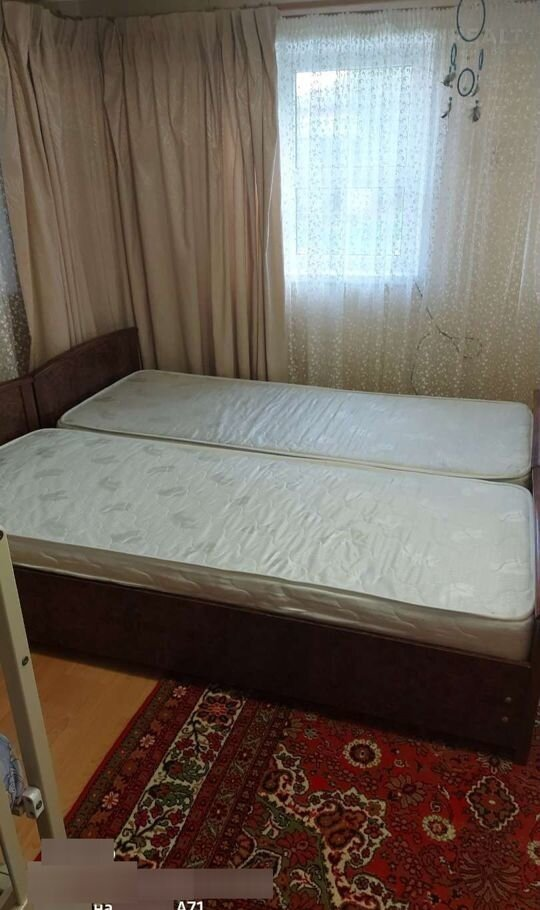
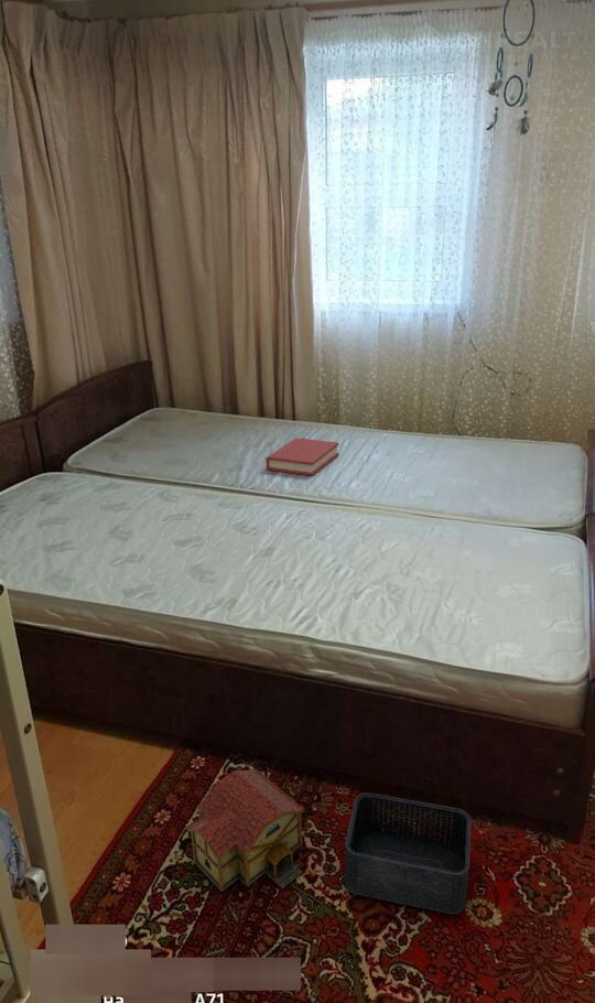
+ toy house (249, 832)
+ hardback book (303, 455)
+ storage bin (408, 851)
